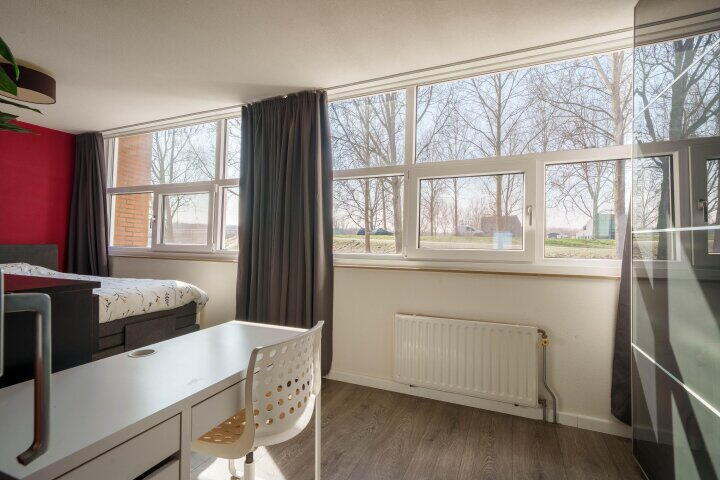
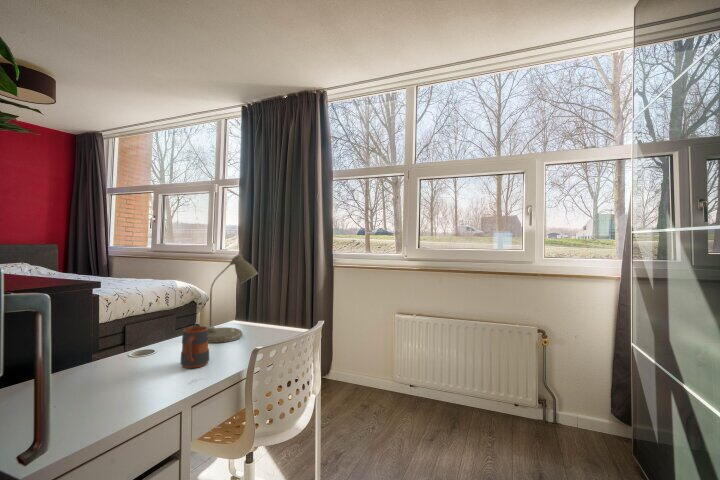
+ desk lamp (211, 295)
+ mug (193, 348)
